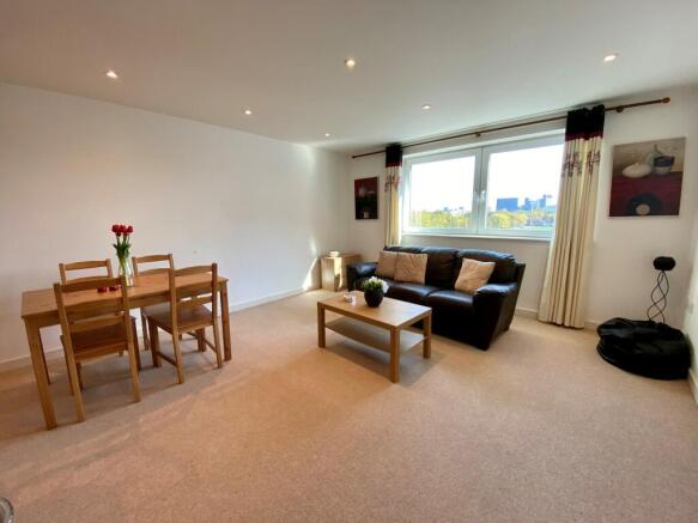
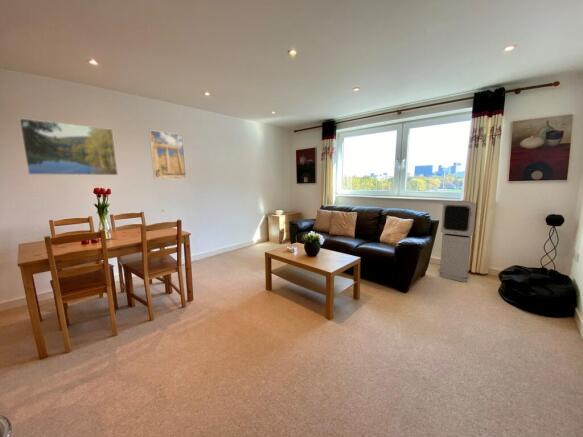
+ air purifier (457, 239)
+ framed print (73, 150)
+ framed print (168, 156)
